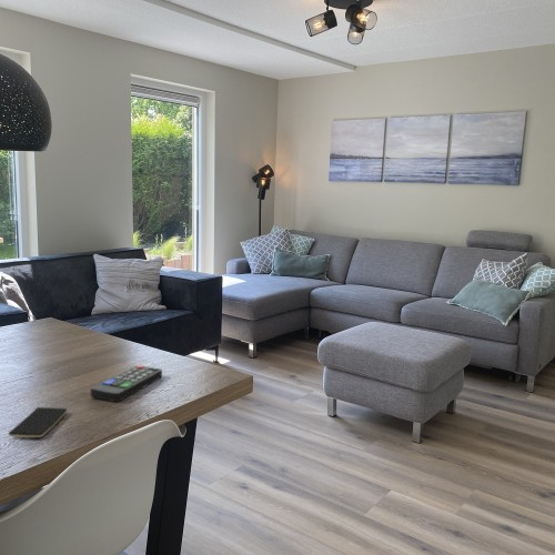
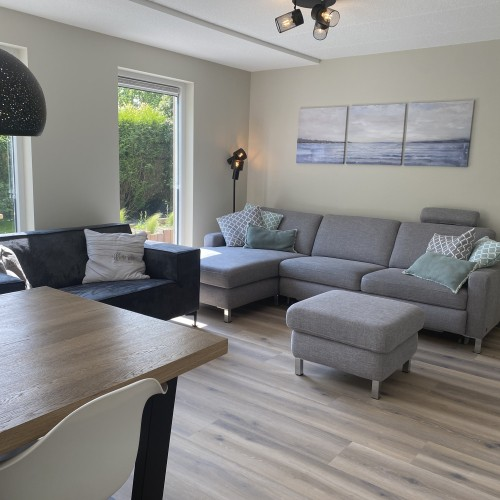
- smartphone (39, 422)
- remote control (128, 381)
